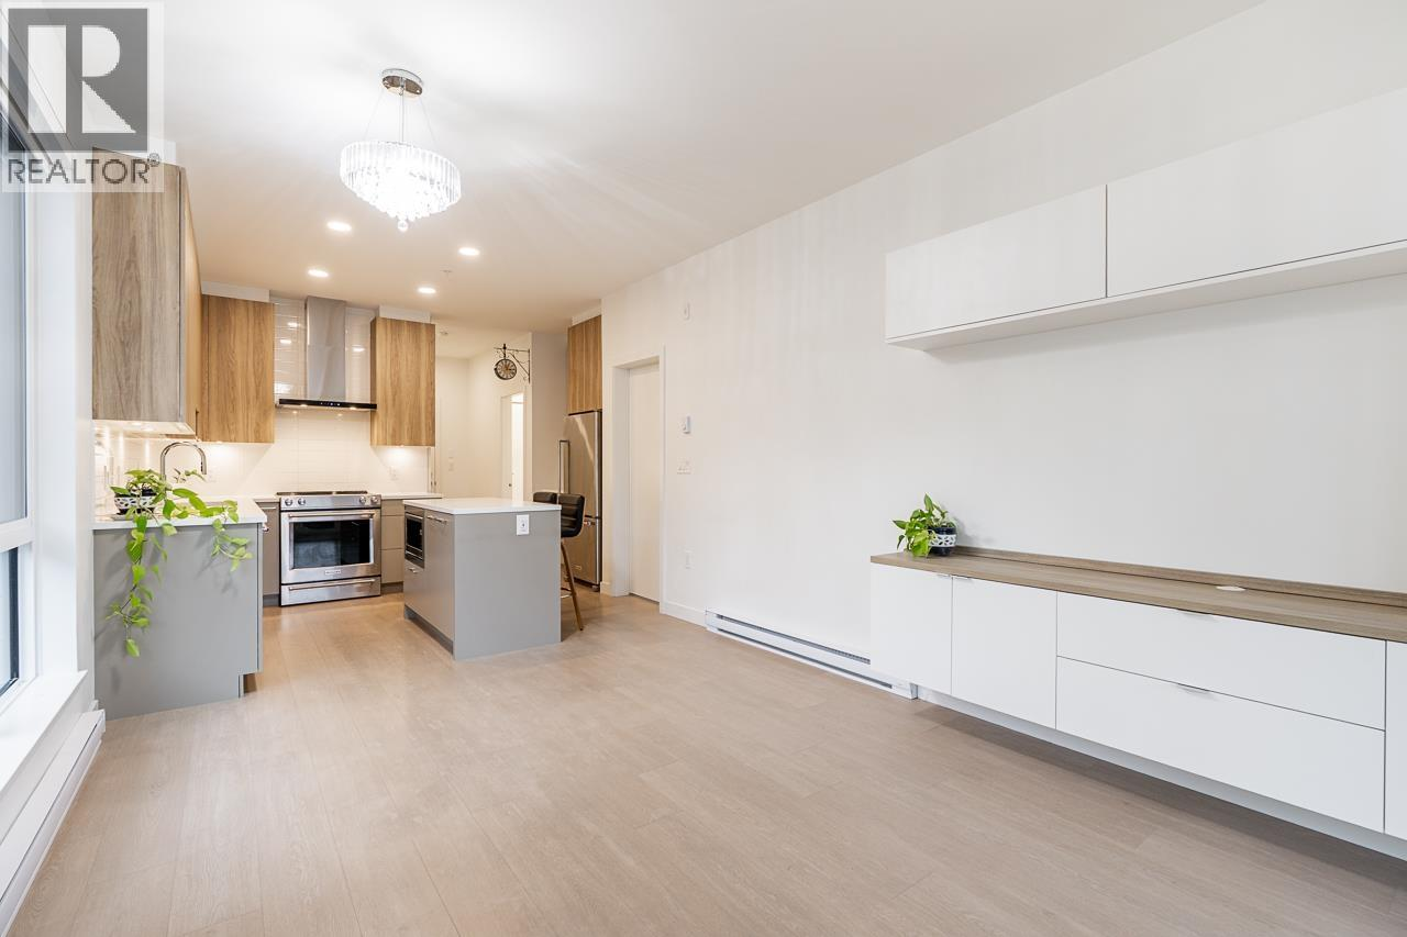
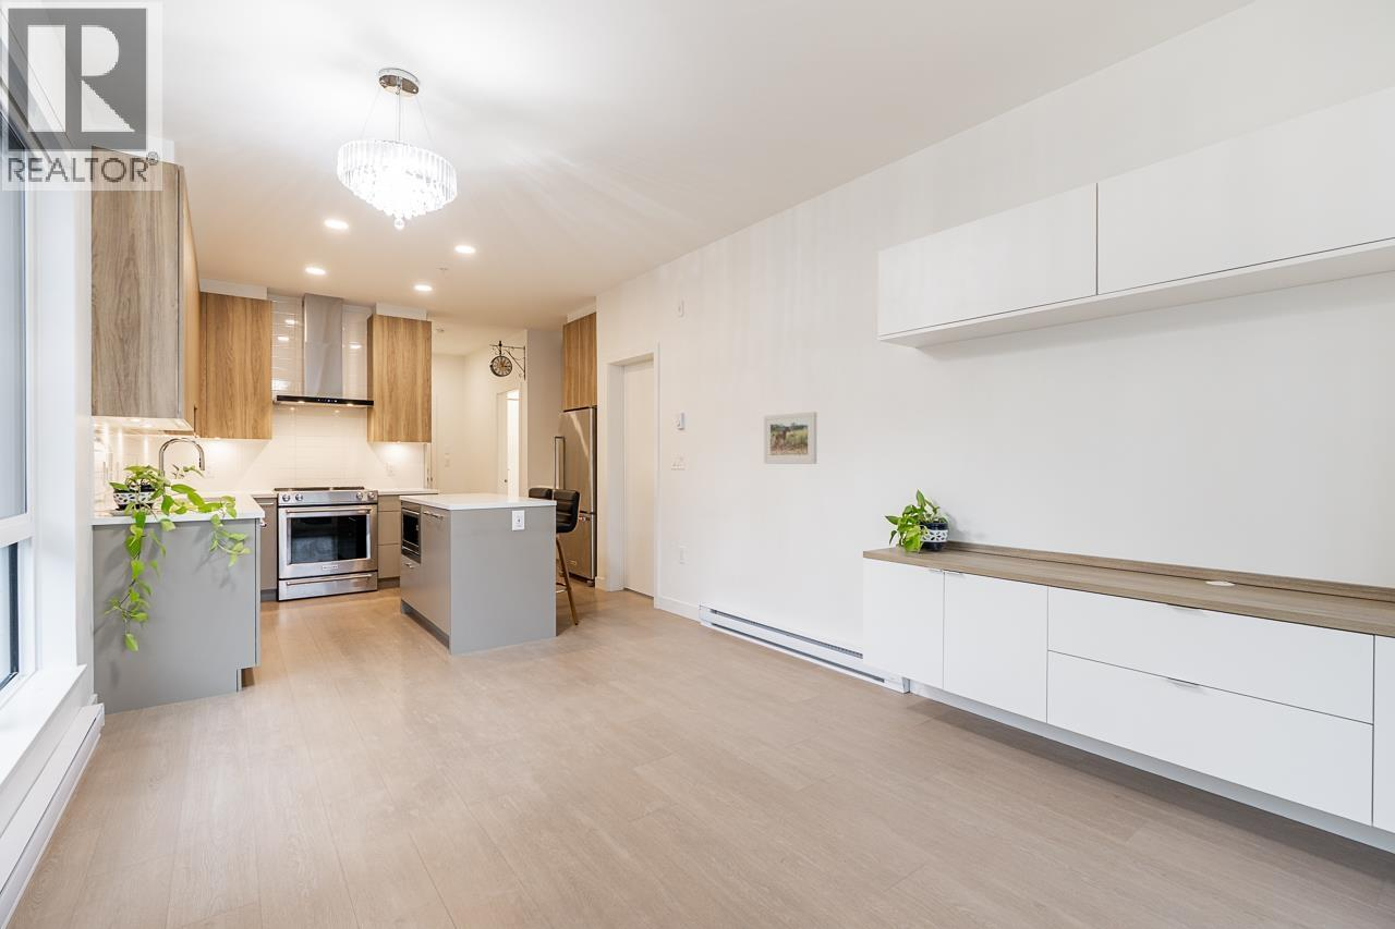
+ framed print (789, 439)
